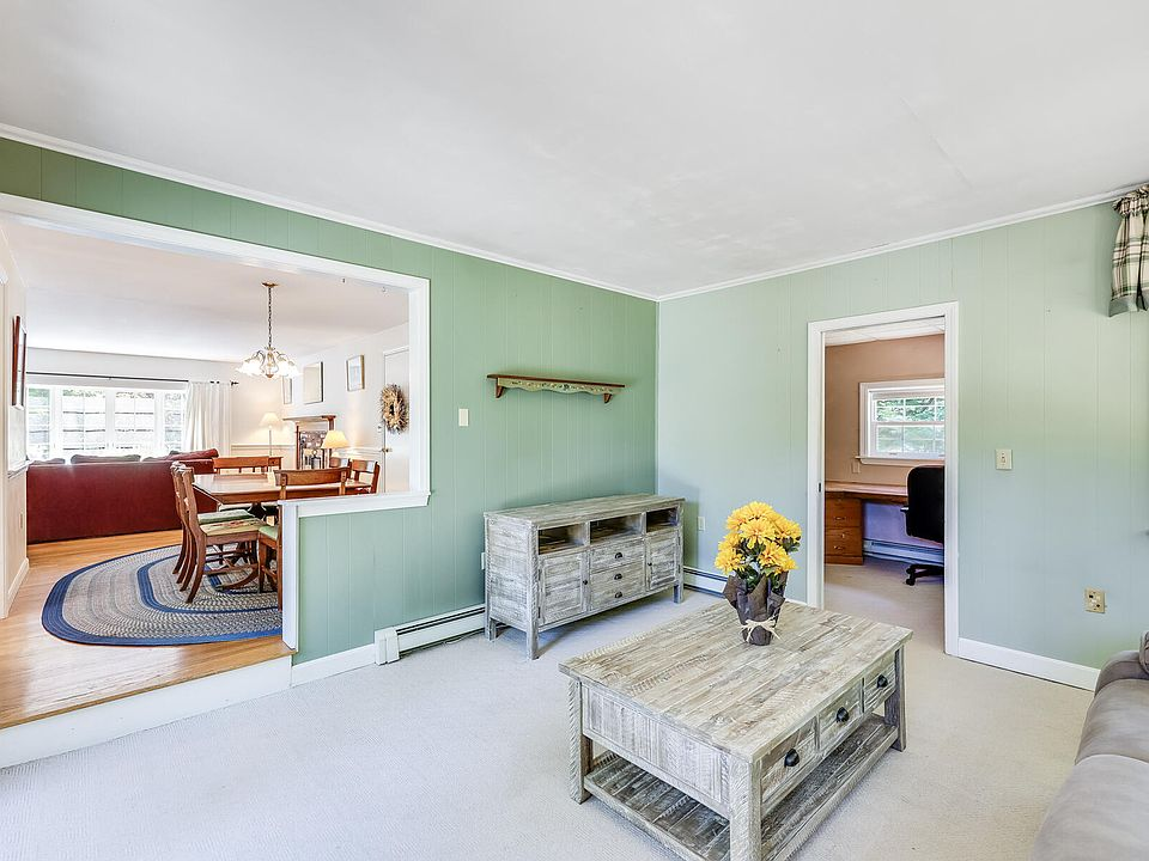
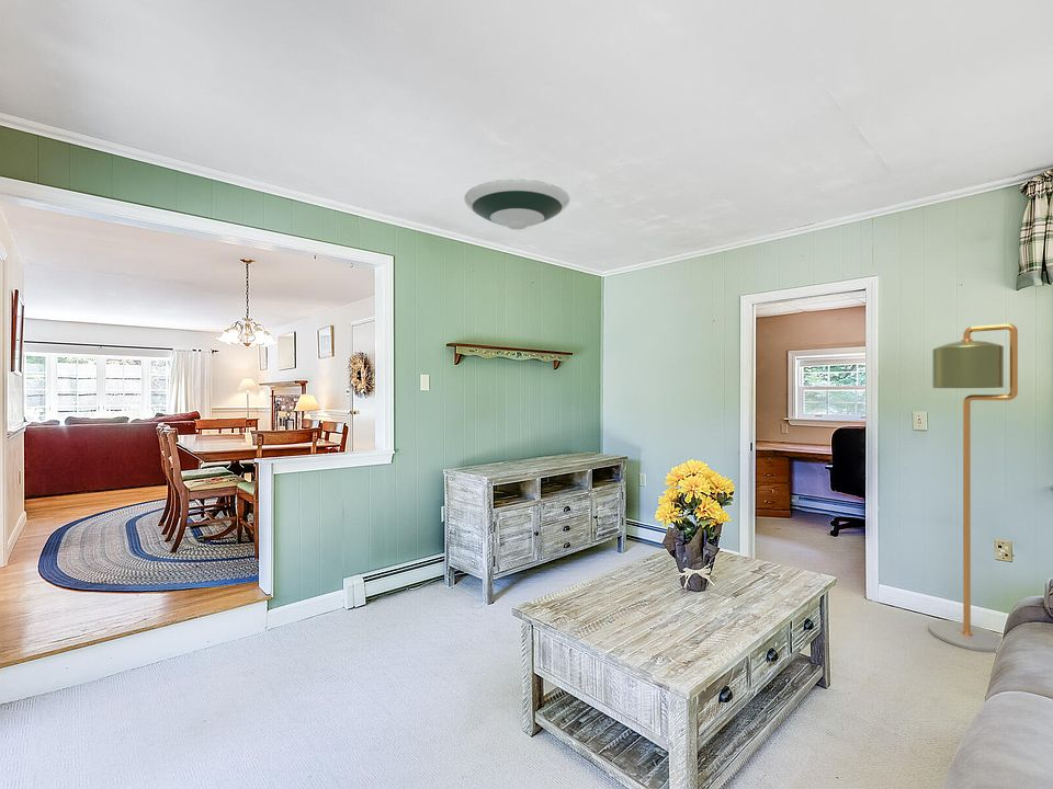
+ floor lamp (970, 482)
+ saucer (517, 214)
